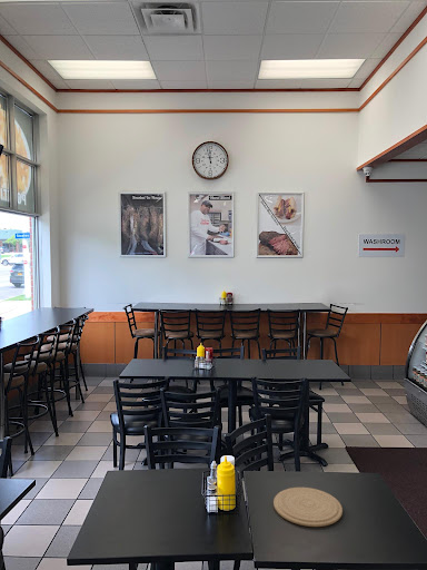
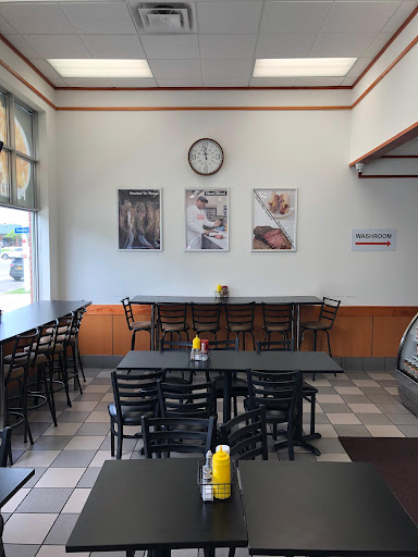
- plate (307, 504)
